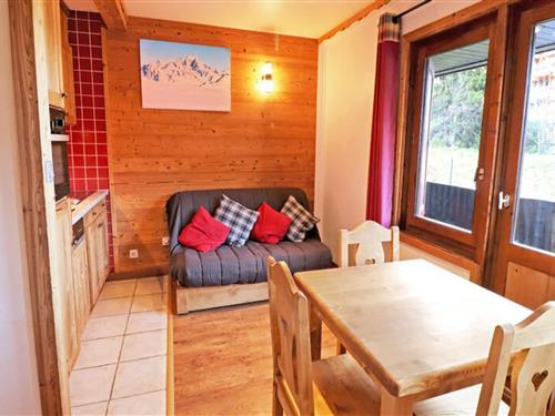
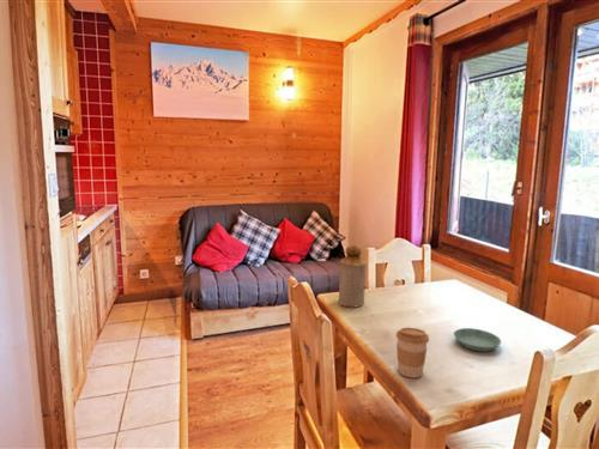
+ coffee cup (411, 351)
+ bottle (352, 274)
+ saucer (476, 340)
